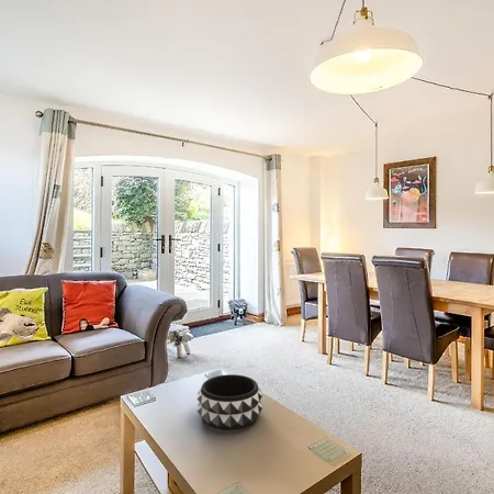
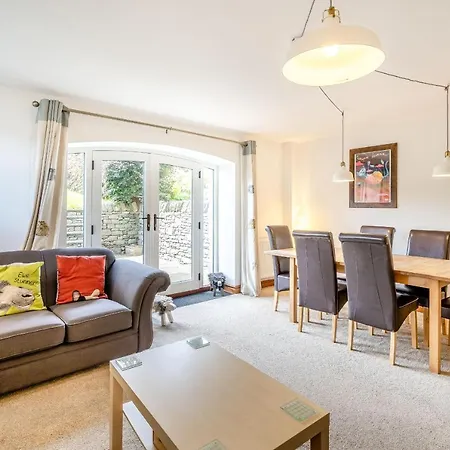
- decorative bowl (229, 400)
